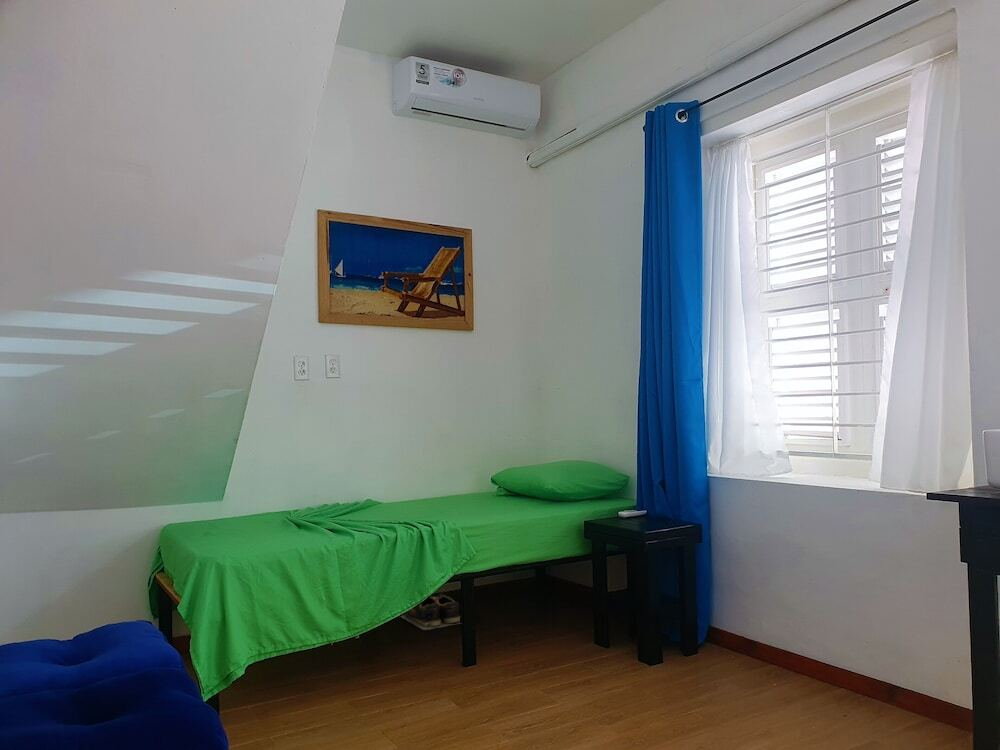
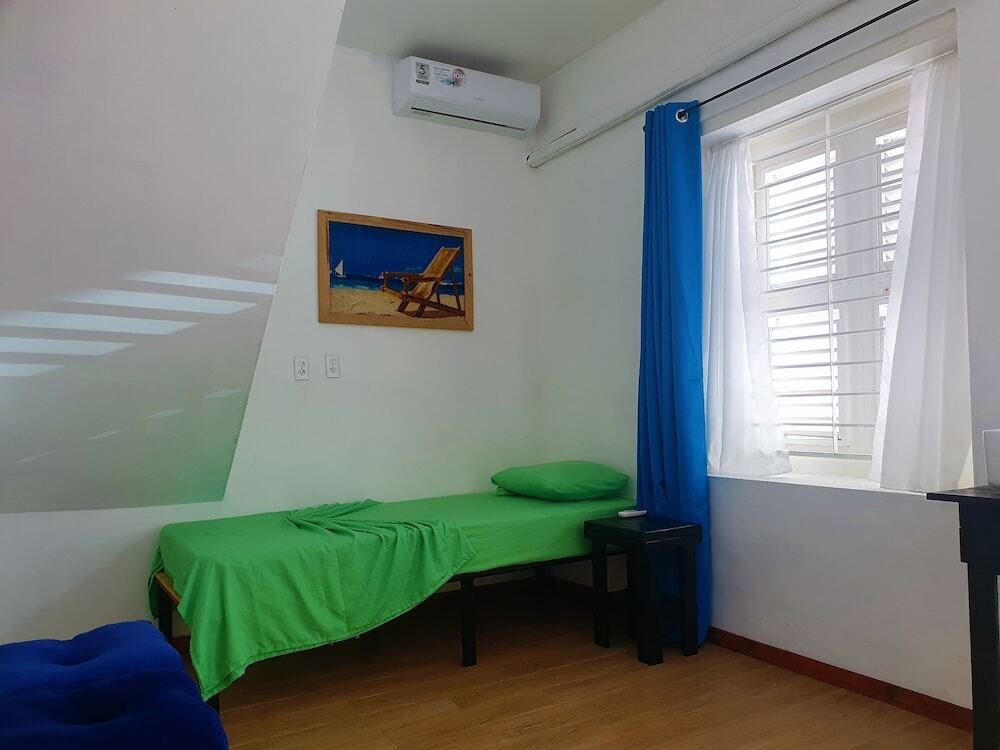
- shoes (432, 606)
